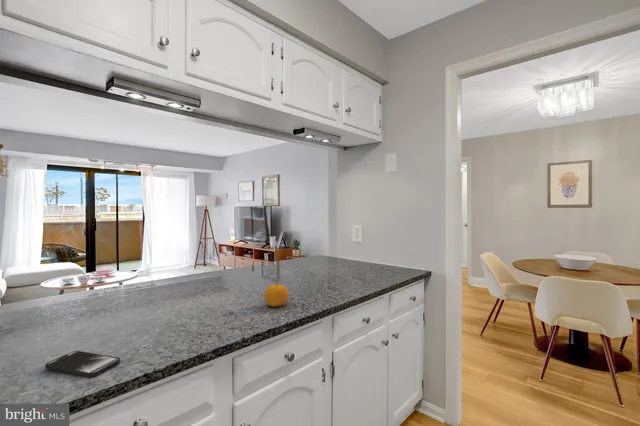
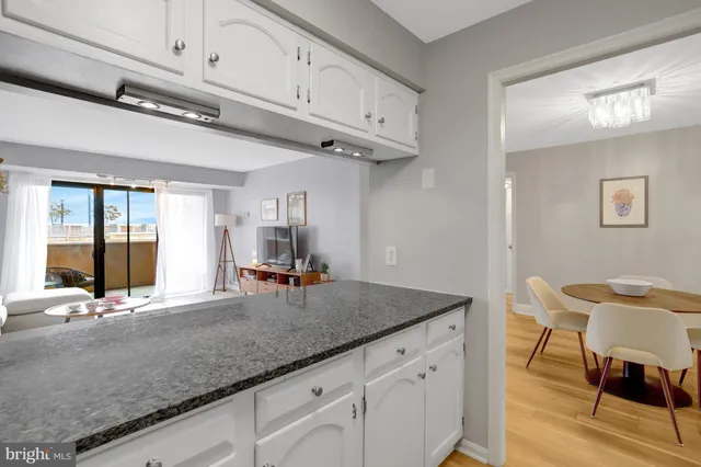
- fruit (276, 292)
- smartphone (83, 363)
